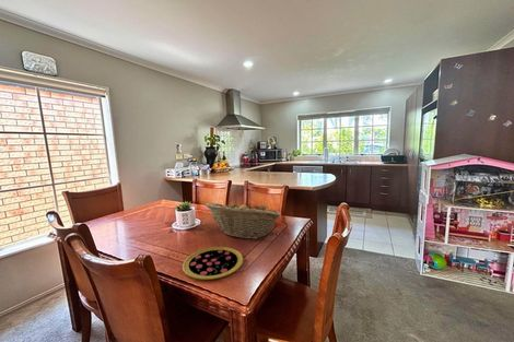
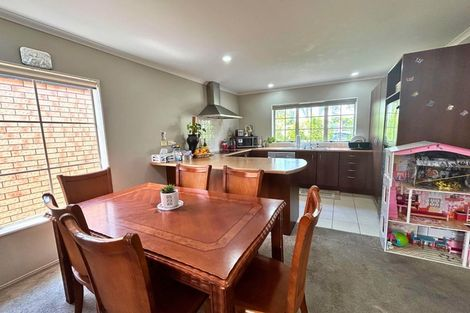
- pizza (213, 261)
- fruit basket (242, 214)
